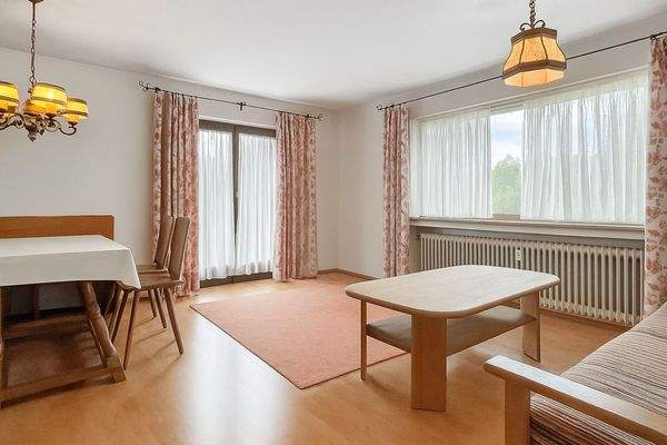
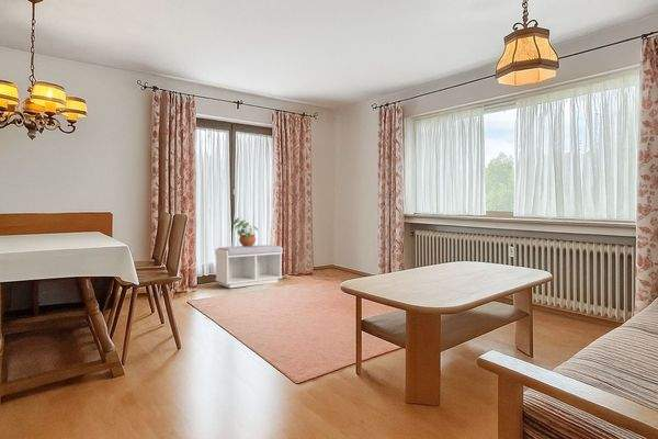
+ bench (249, 264)
+ potted plant (243, 232)
